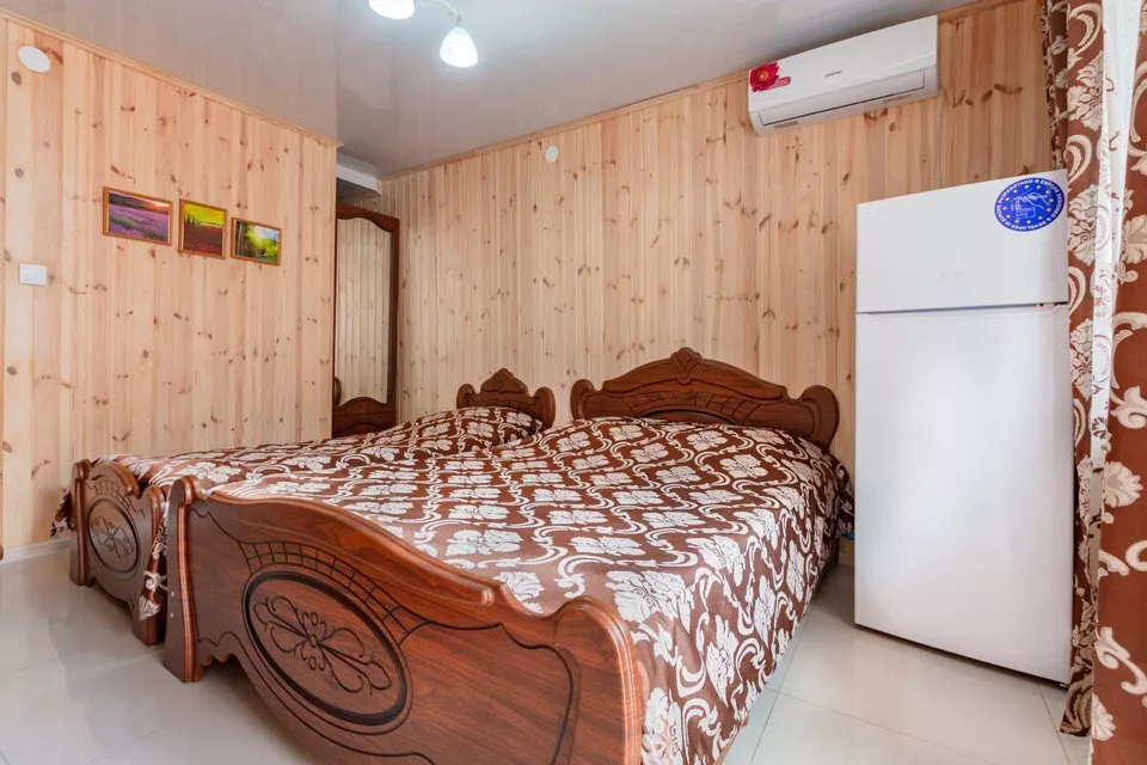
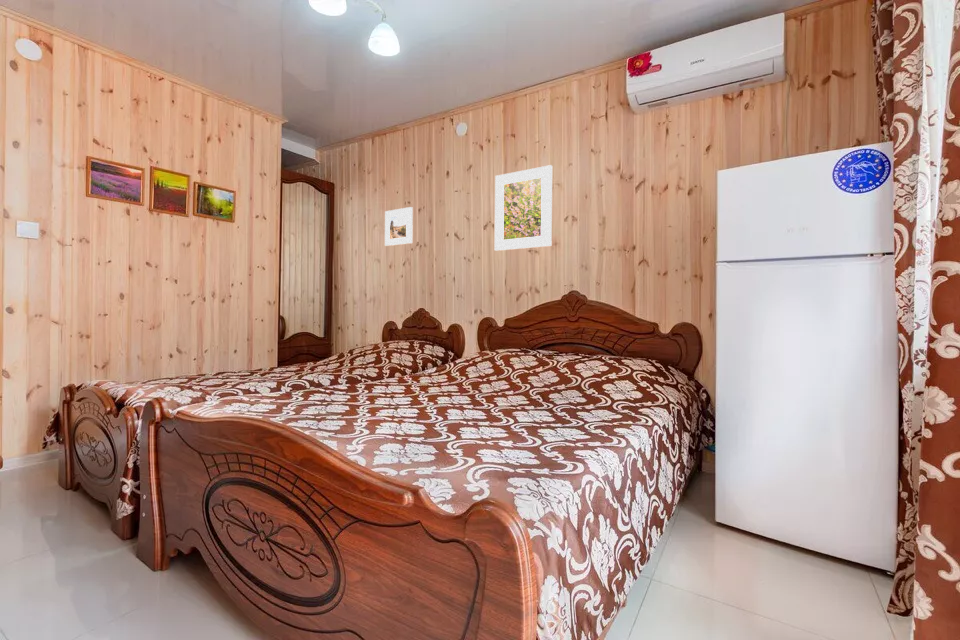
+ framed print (398, 226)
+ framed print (522, 209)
